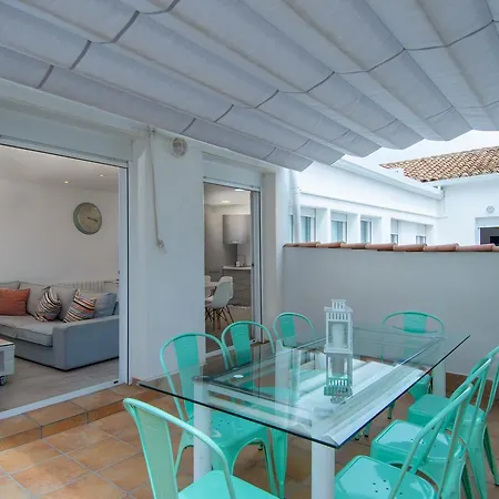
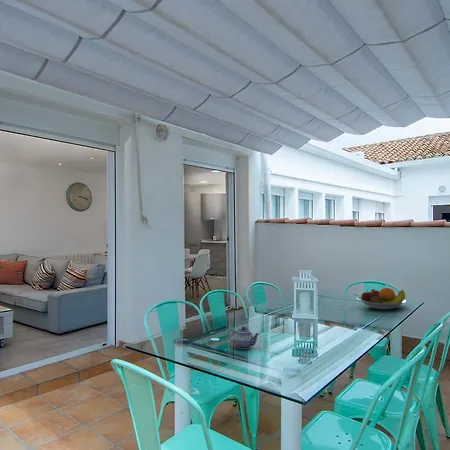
+ teapot (243, 337)
+ fruit bowl (381, 297)
